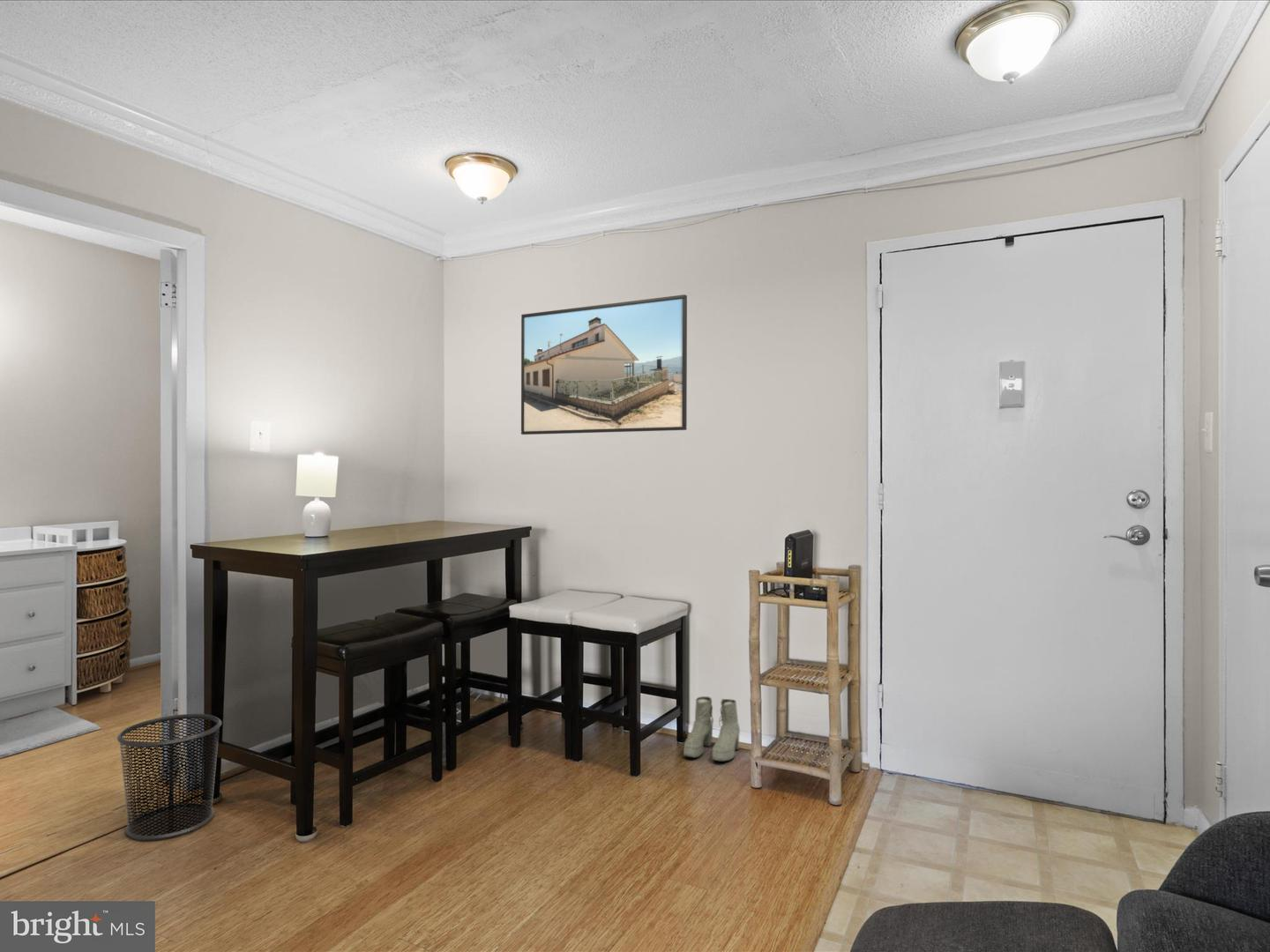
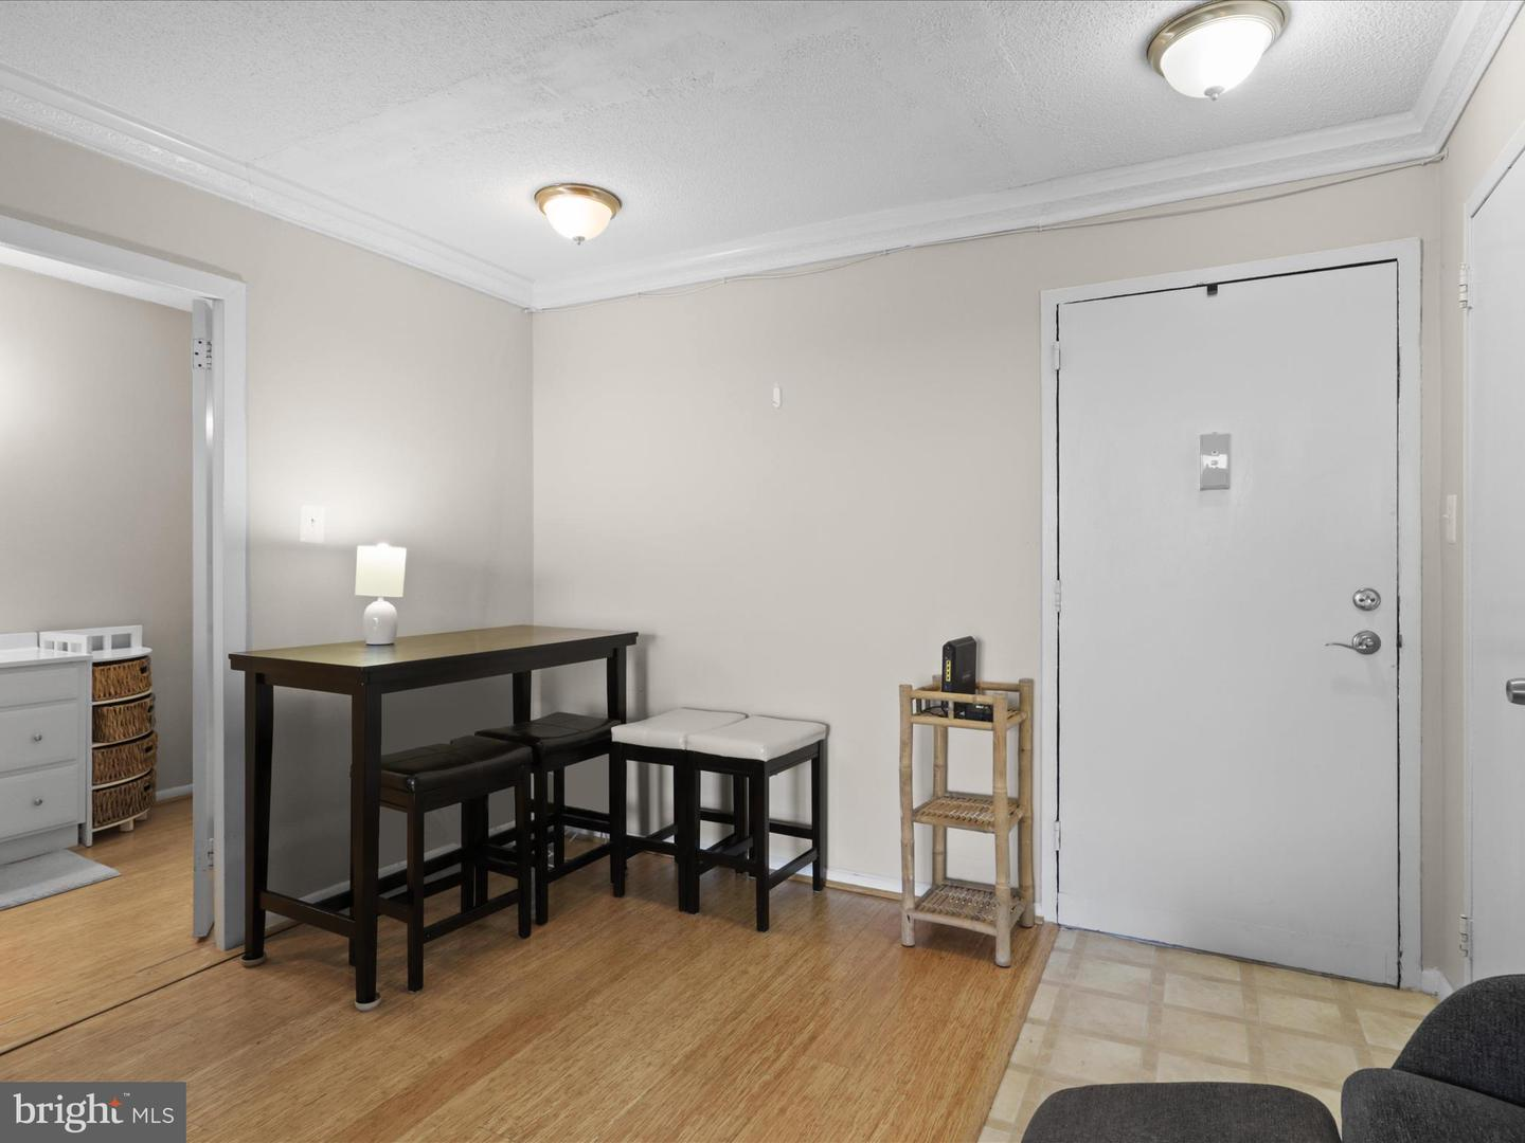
- boots (712, 726)
- waste bin (170, 775)
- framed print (599, 368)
